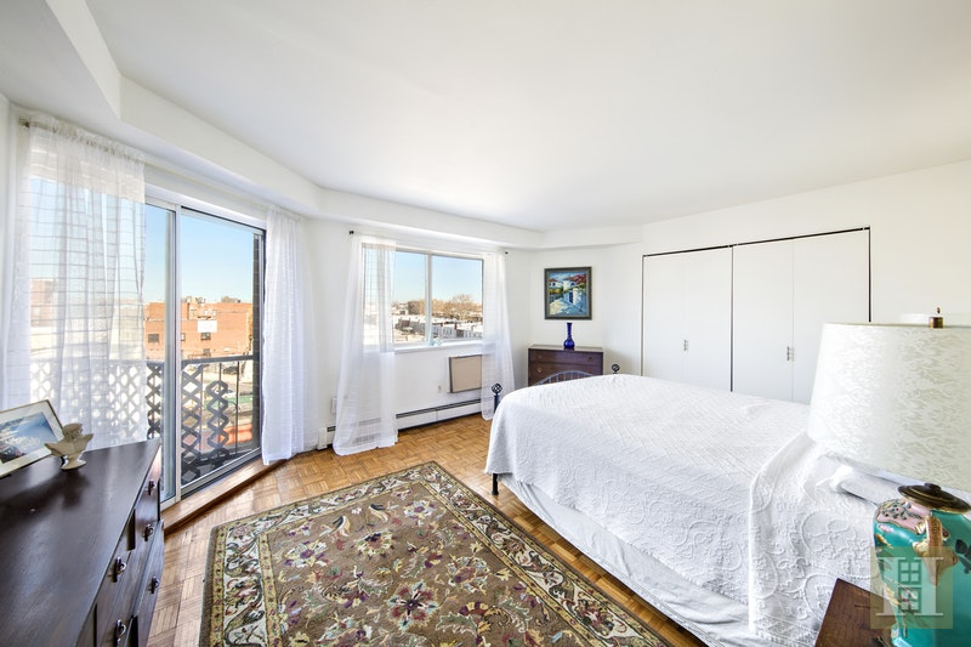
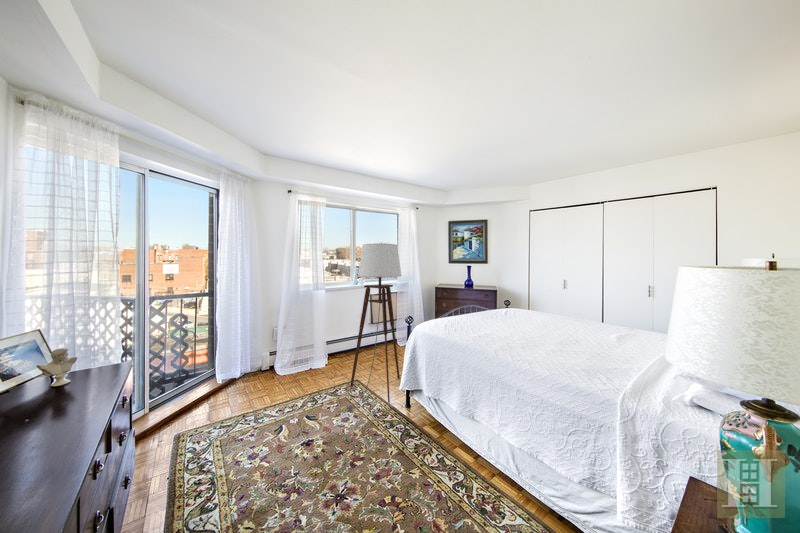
+ floor lamp (378, 318)
